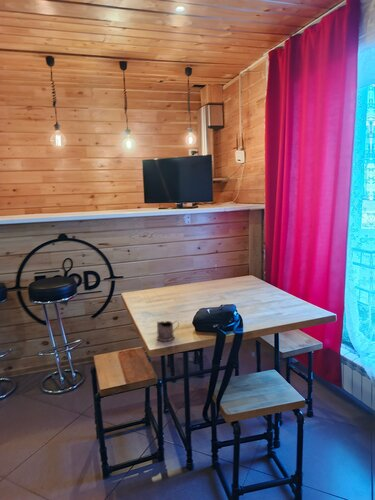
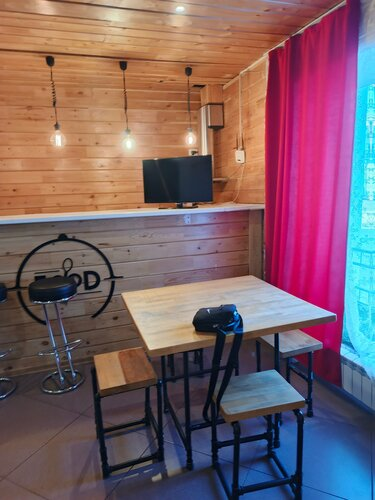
- tea glass holder (168, 328)
